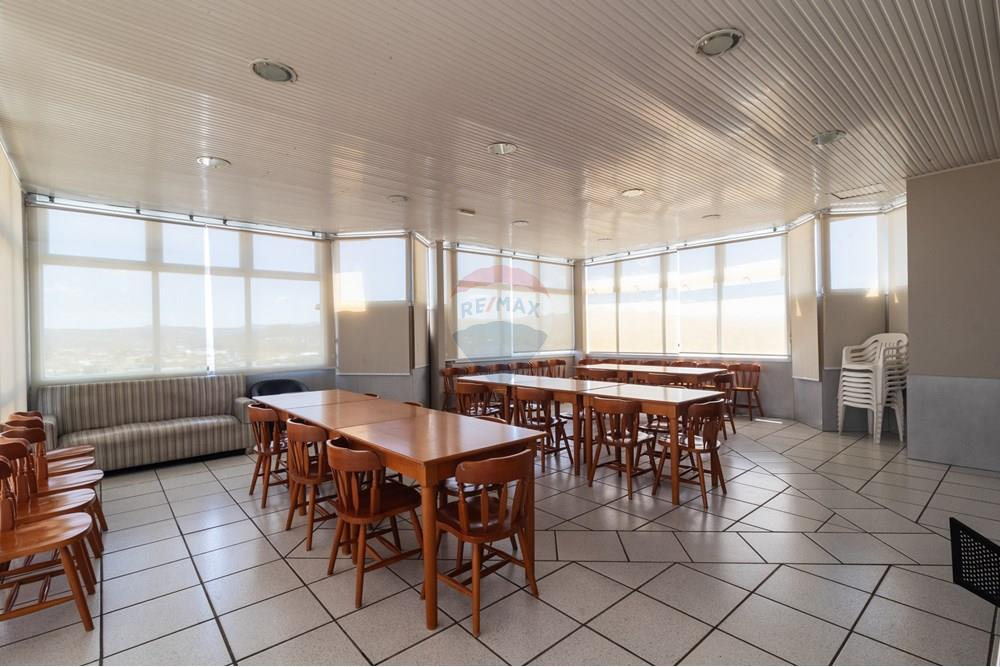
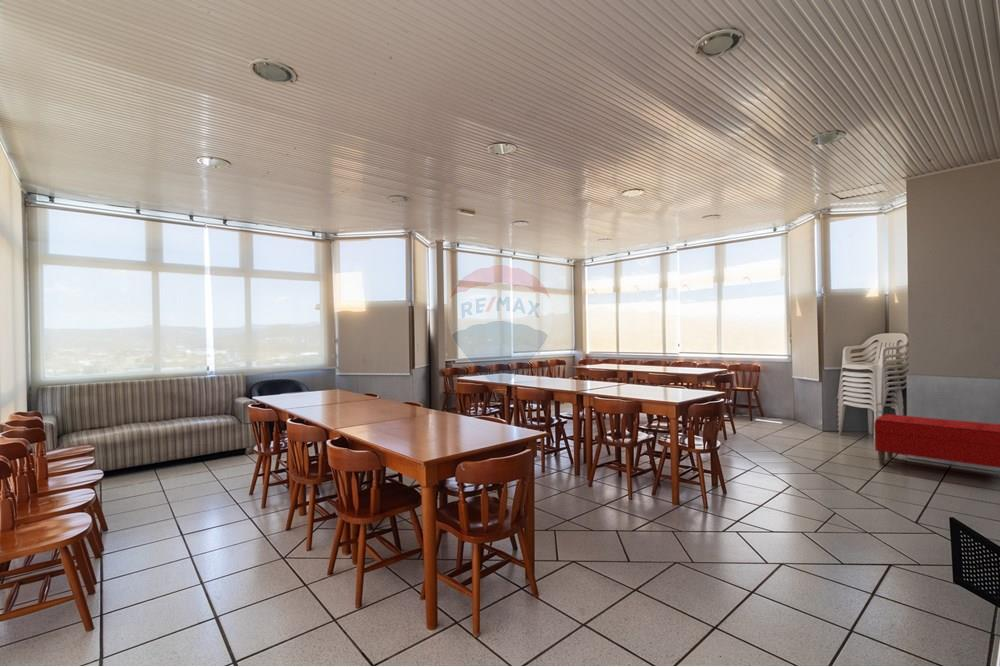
+ bench (944, 446)
